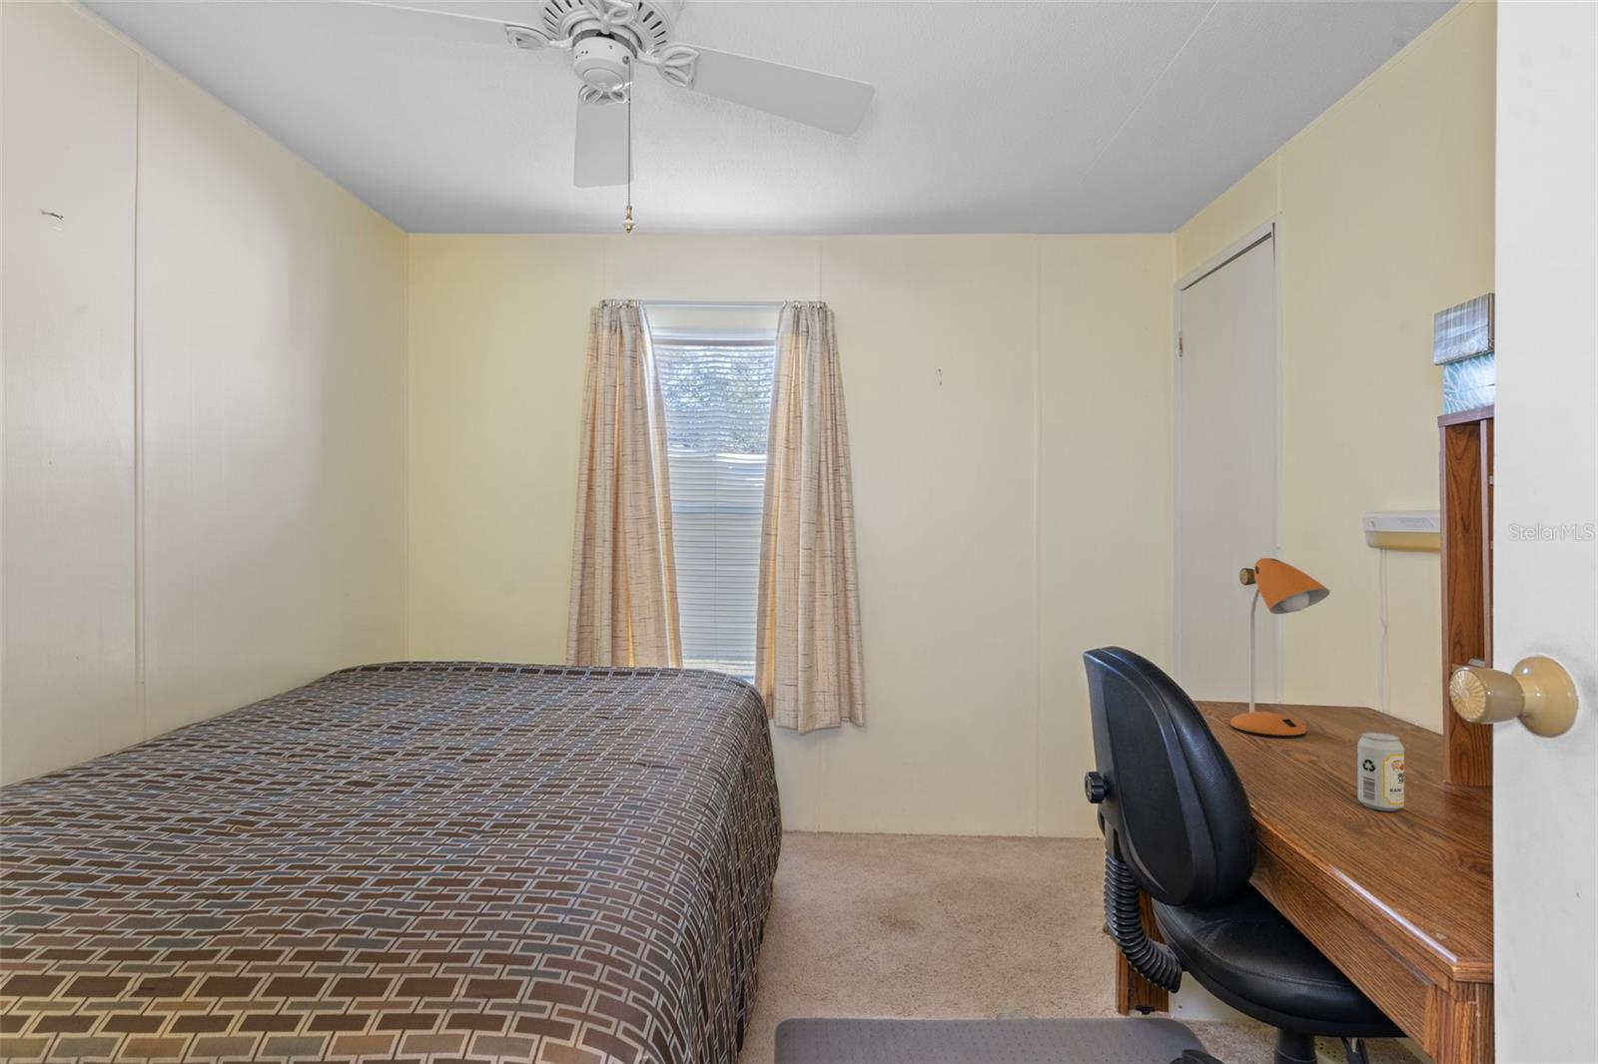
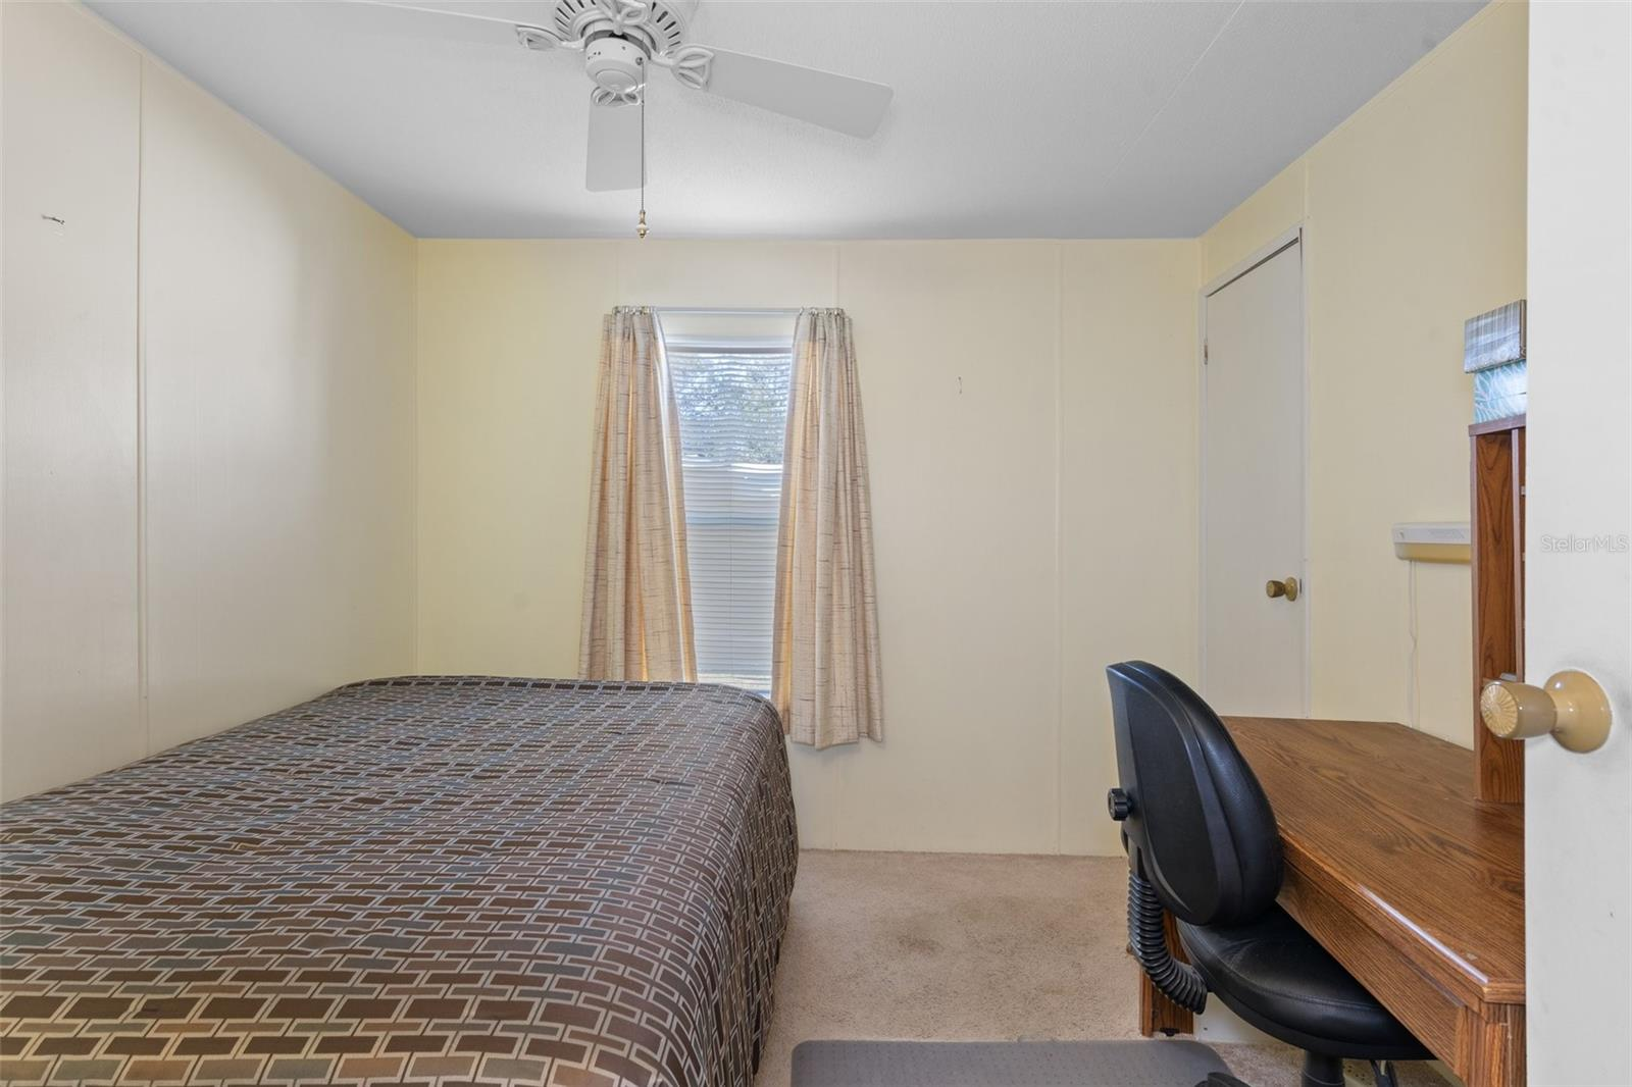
- beverage can (1381, 771)
- desk lamp (1253, 645)
